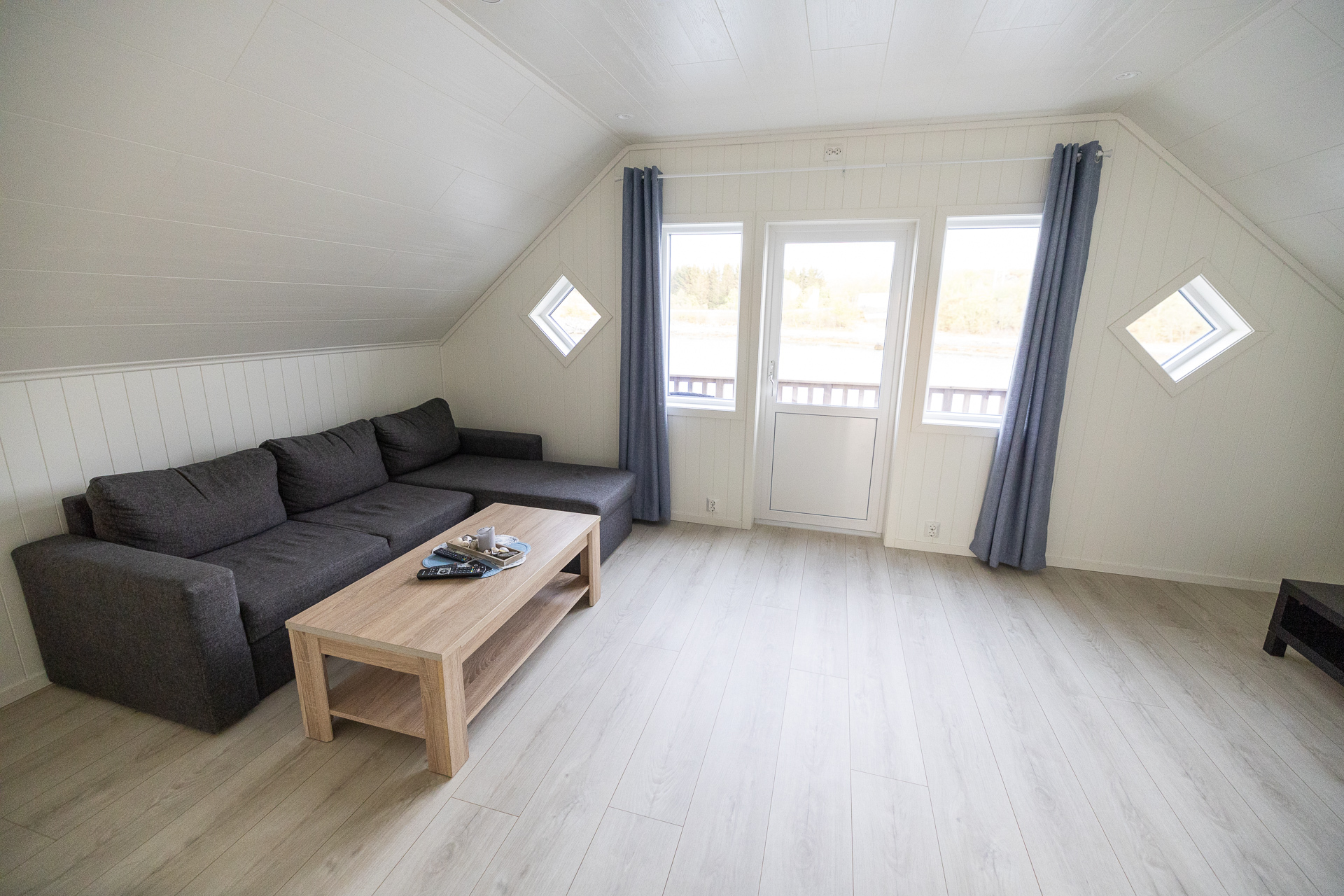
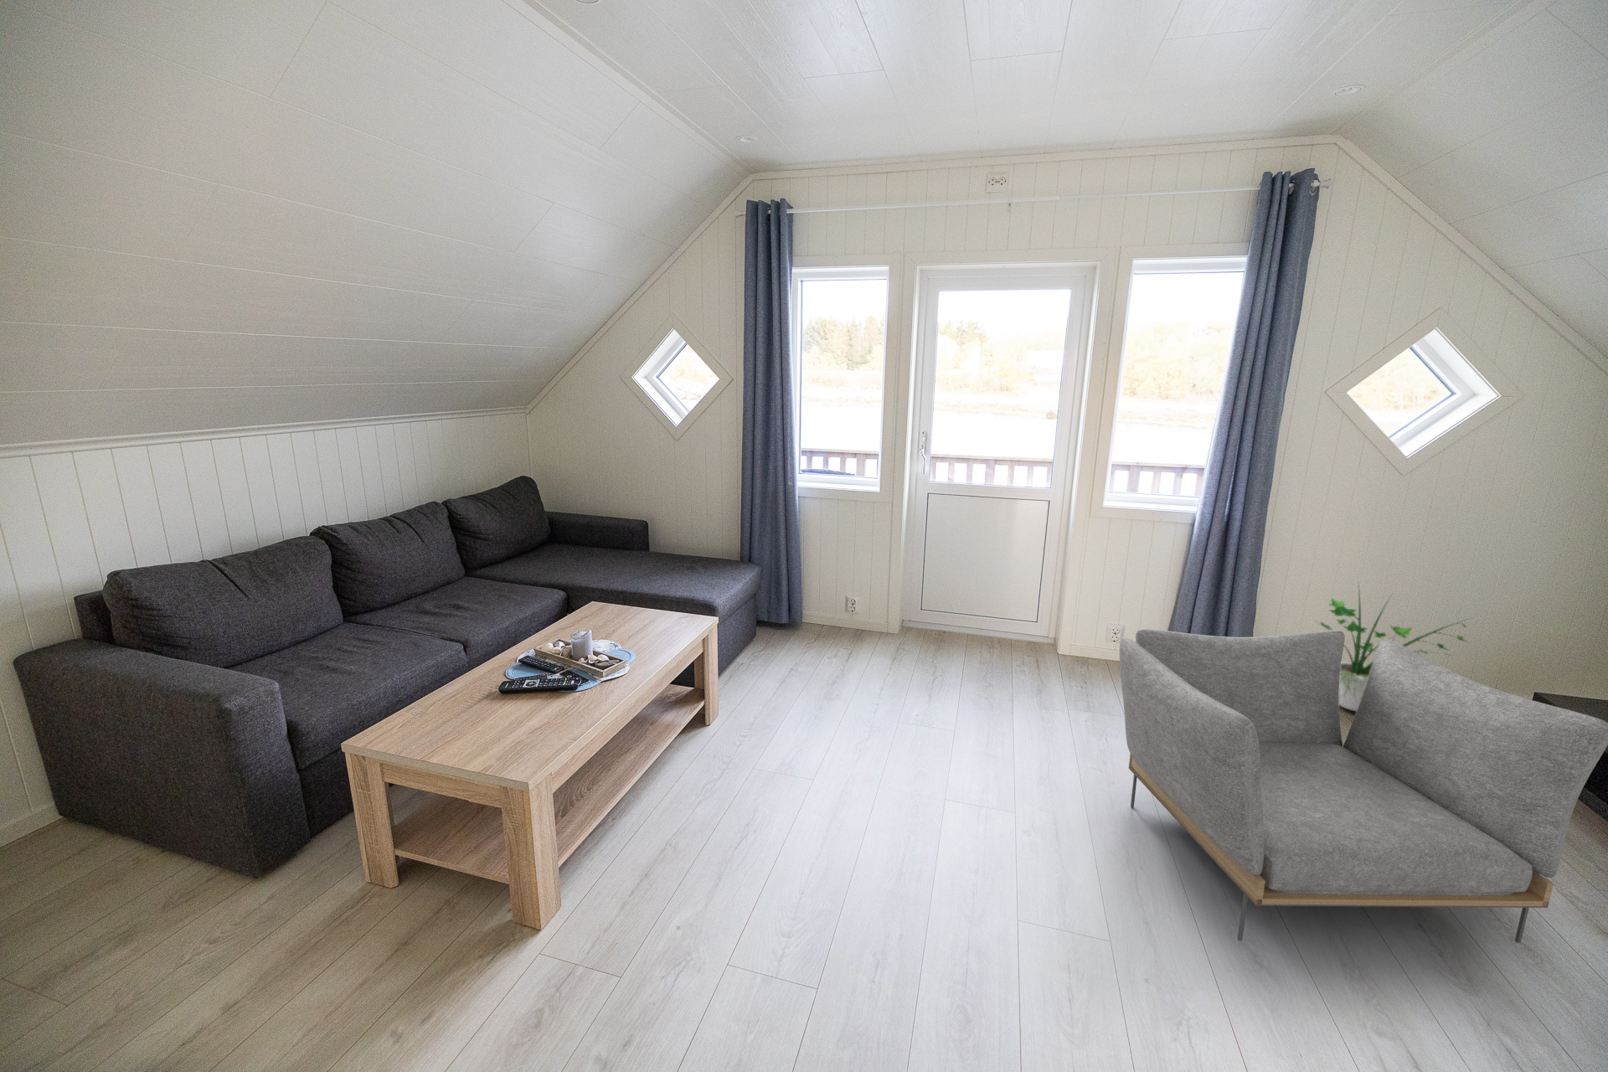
+ armchair (1297, 763)
+ potted plant (1383, 639)
